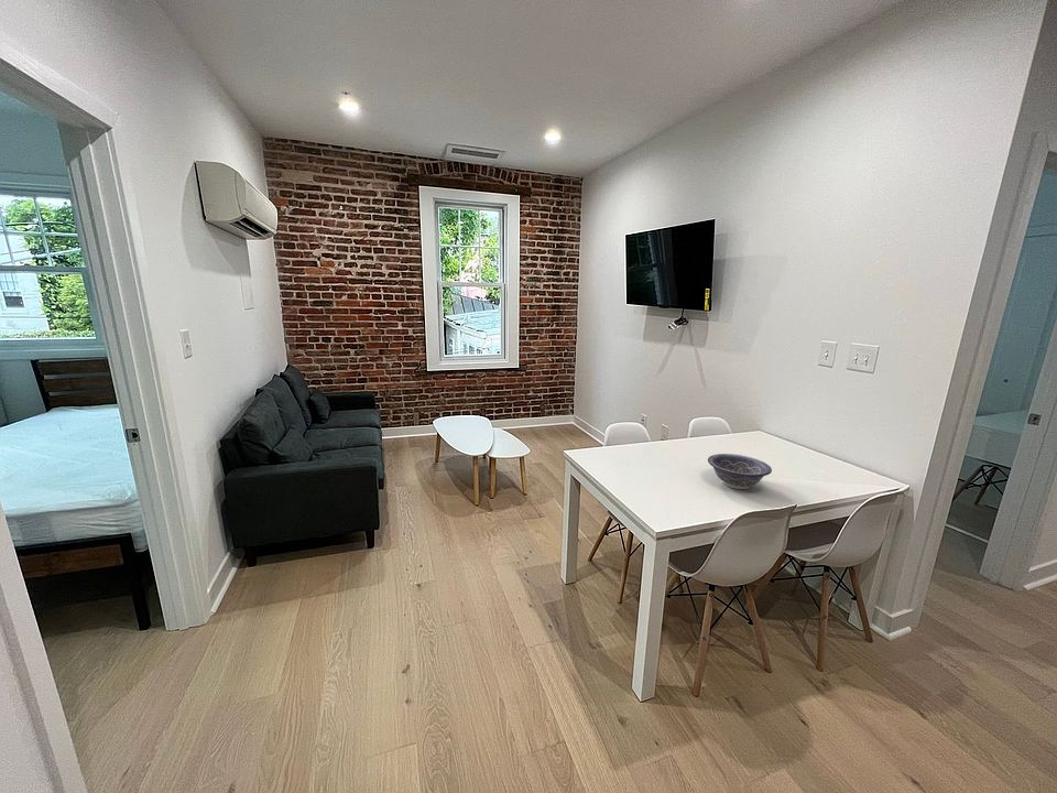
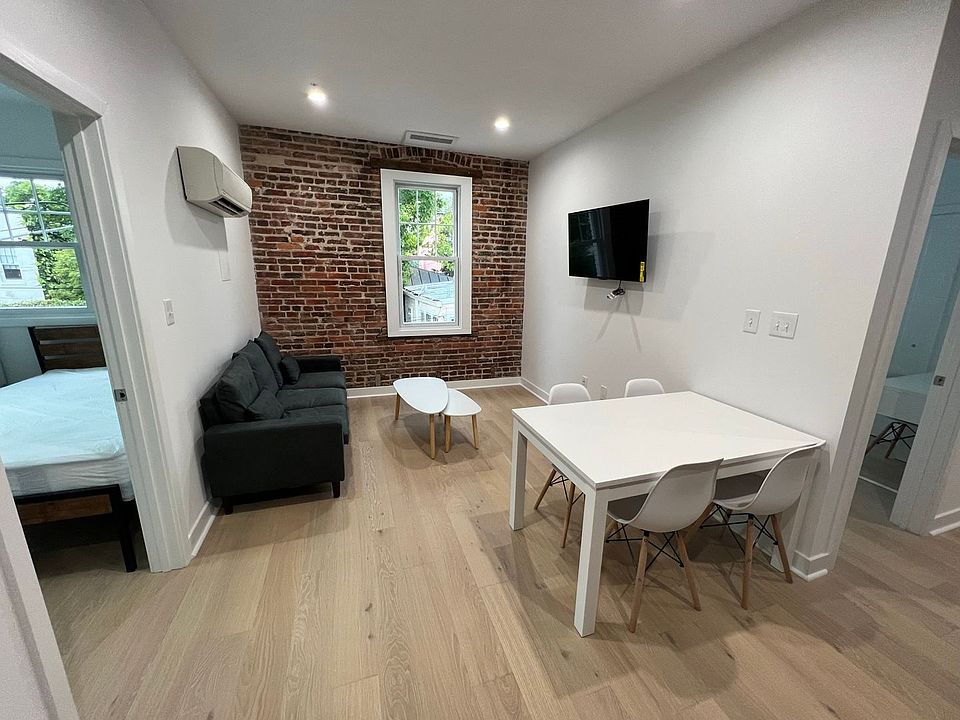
- decorative bowl (737, 474)
